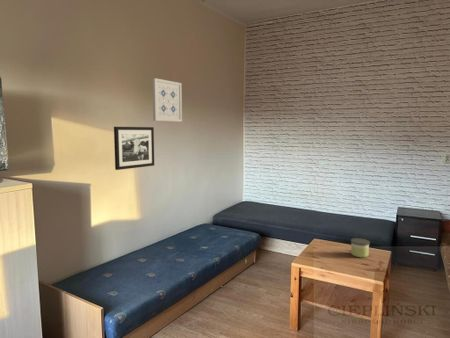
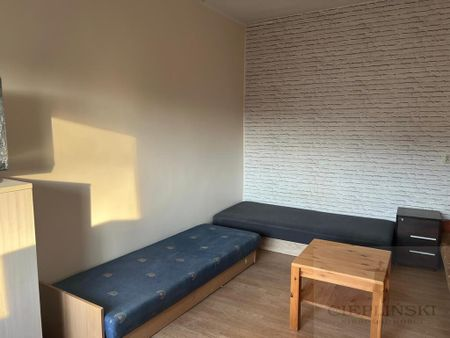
- wall art (167, 101)
- candle (359, 248)
- picture frame (135, 147)
